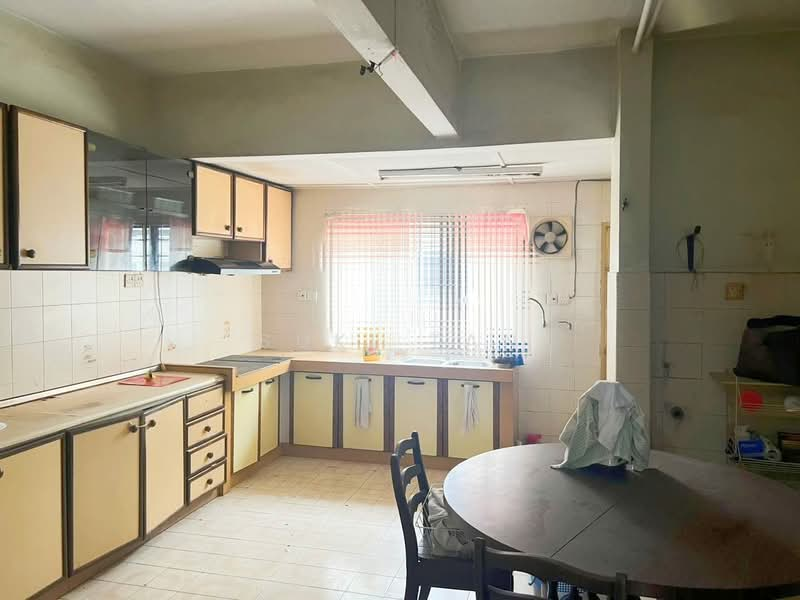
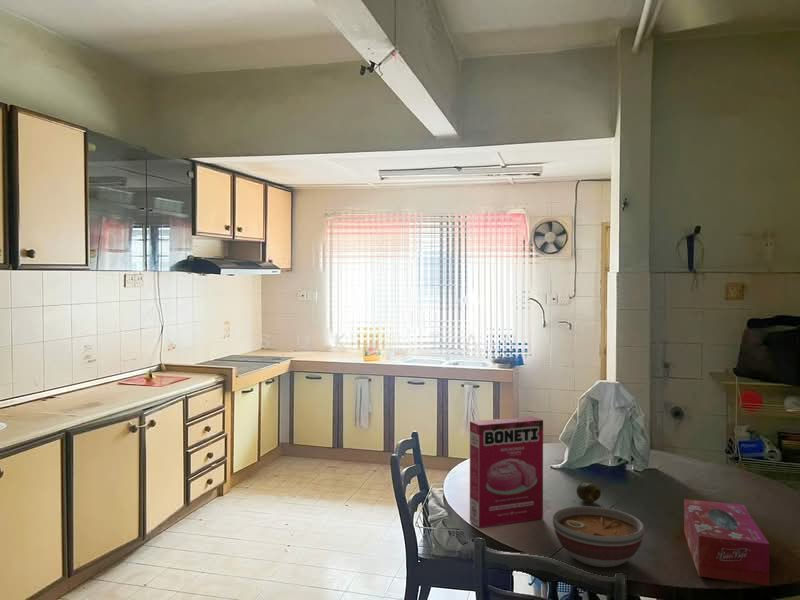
+ bowl (597, 539)
+ tissue box (722, 538)
+ cereal box (506, 470)
+ fruit (588, 492)
